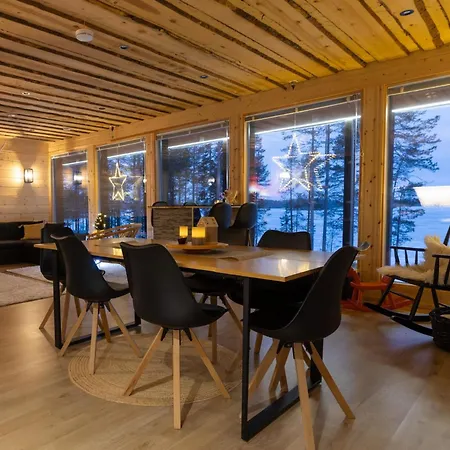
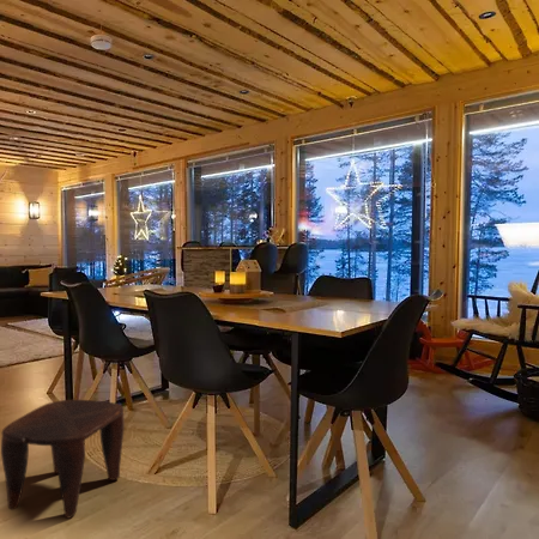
+ stool (67, 453)
